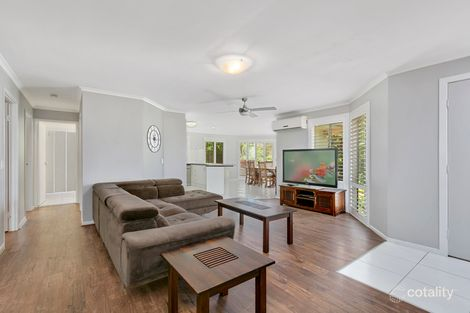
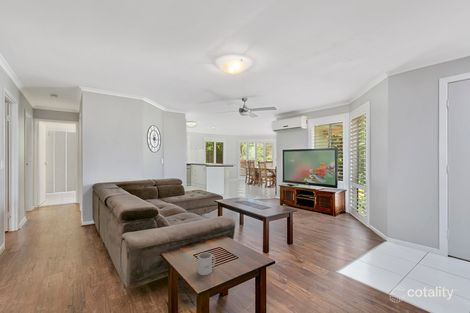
+ mug (207, 262)
